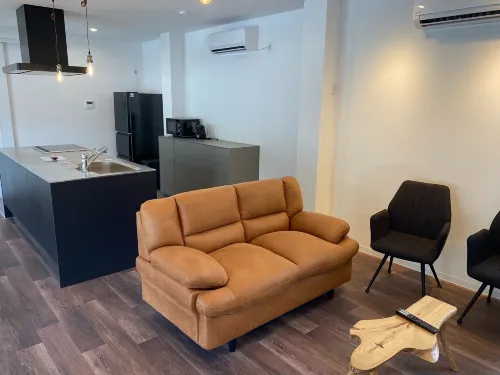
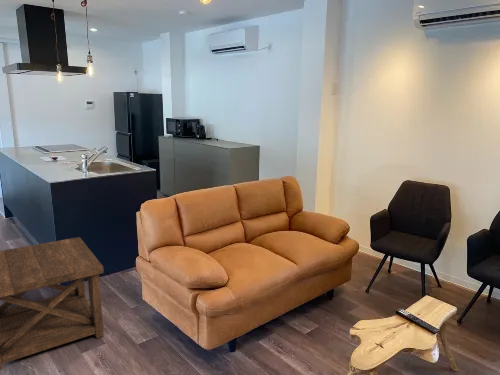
+ side table (42, 299)
